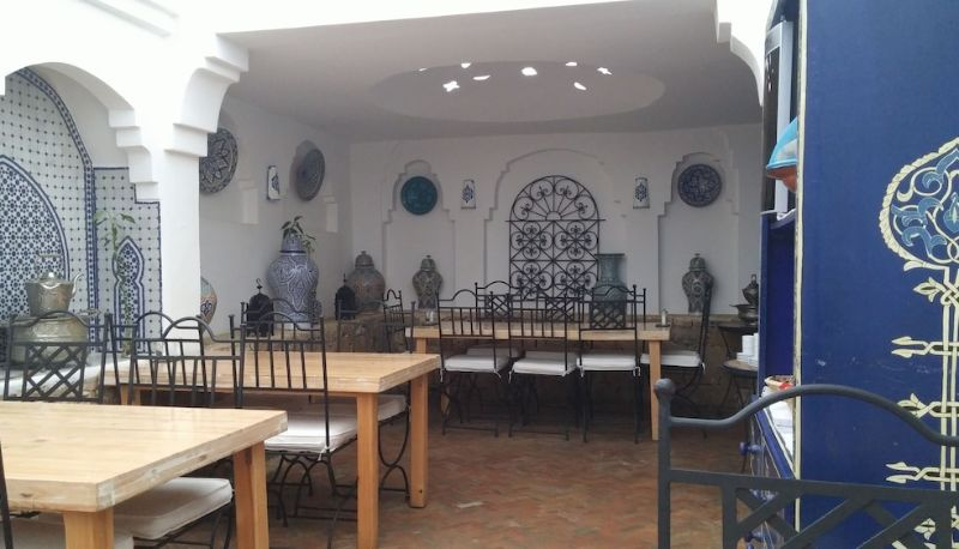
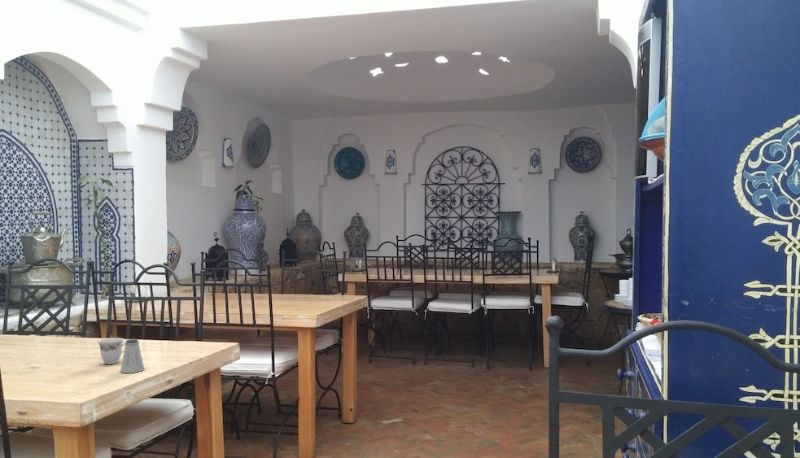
+ saltshaker (132, 355)
+ teacup (113, 351)
